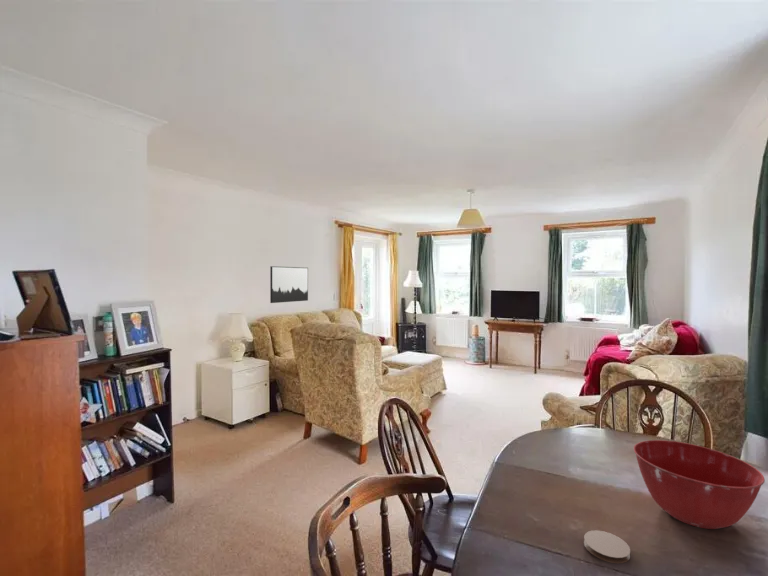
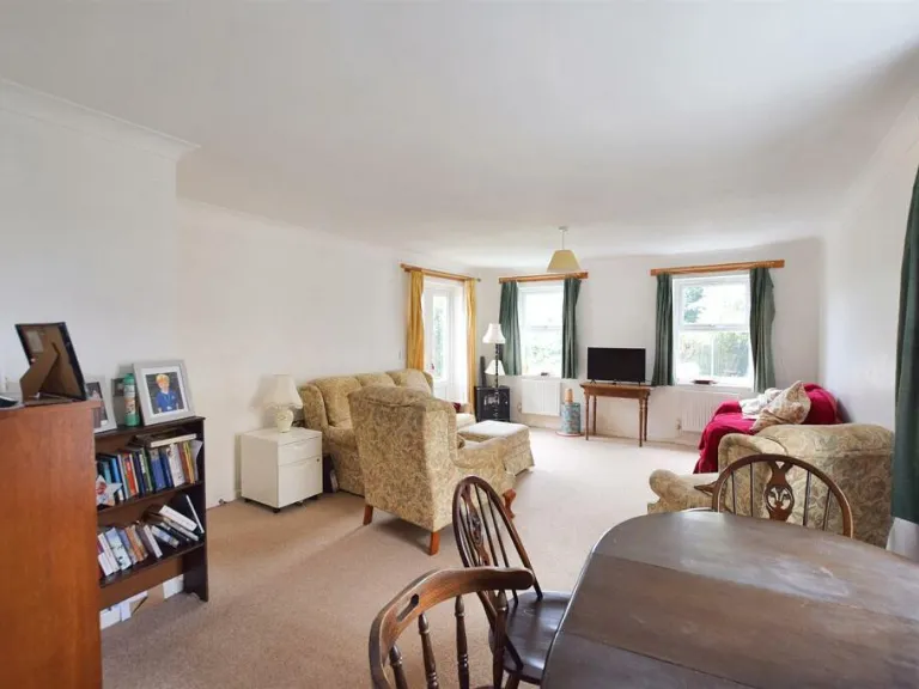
- mixing bowl (693, 486)
- coaster (606, 546)
- wall art (290, 284)
